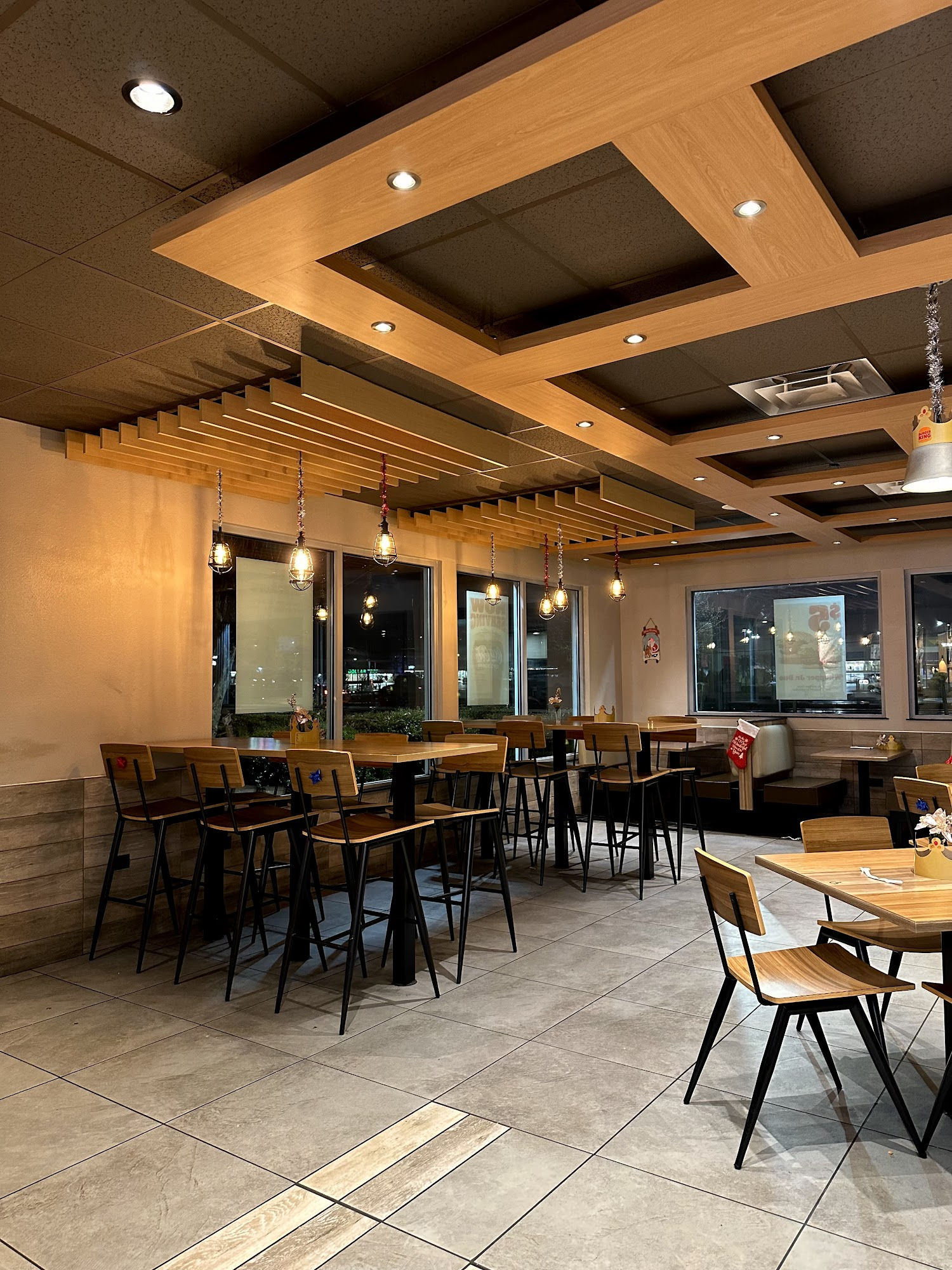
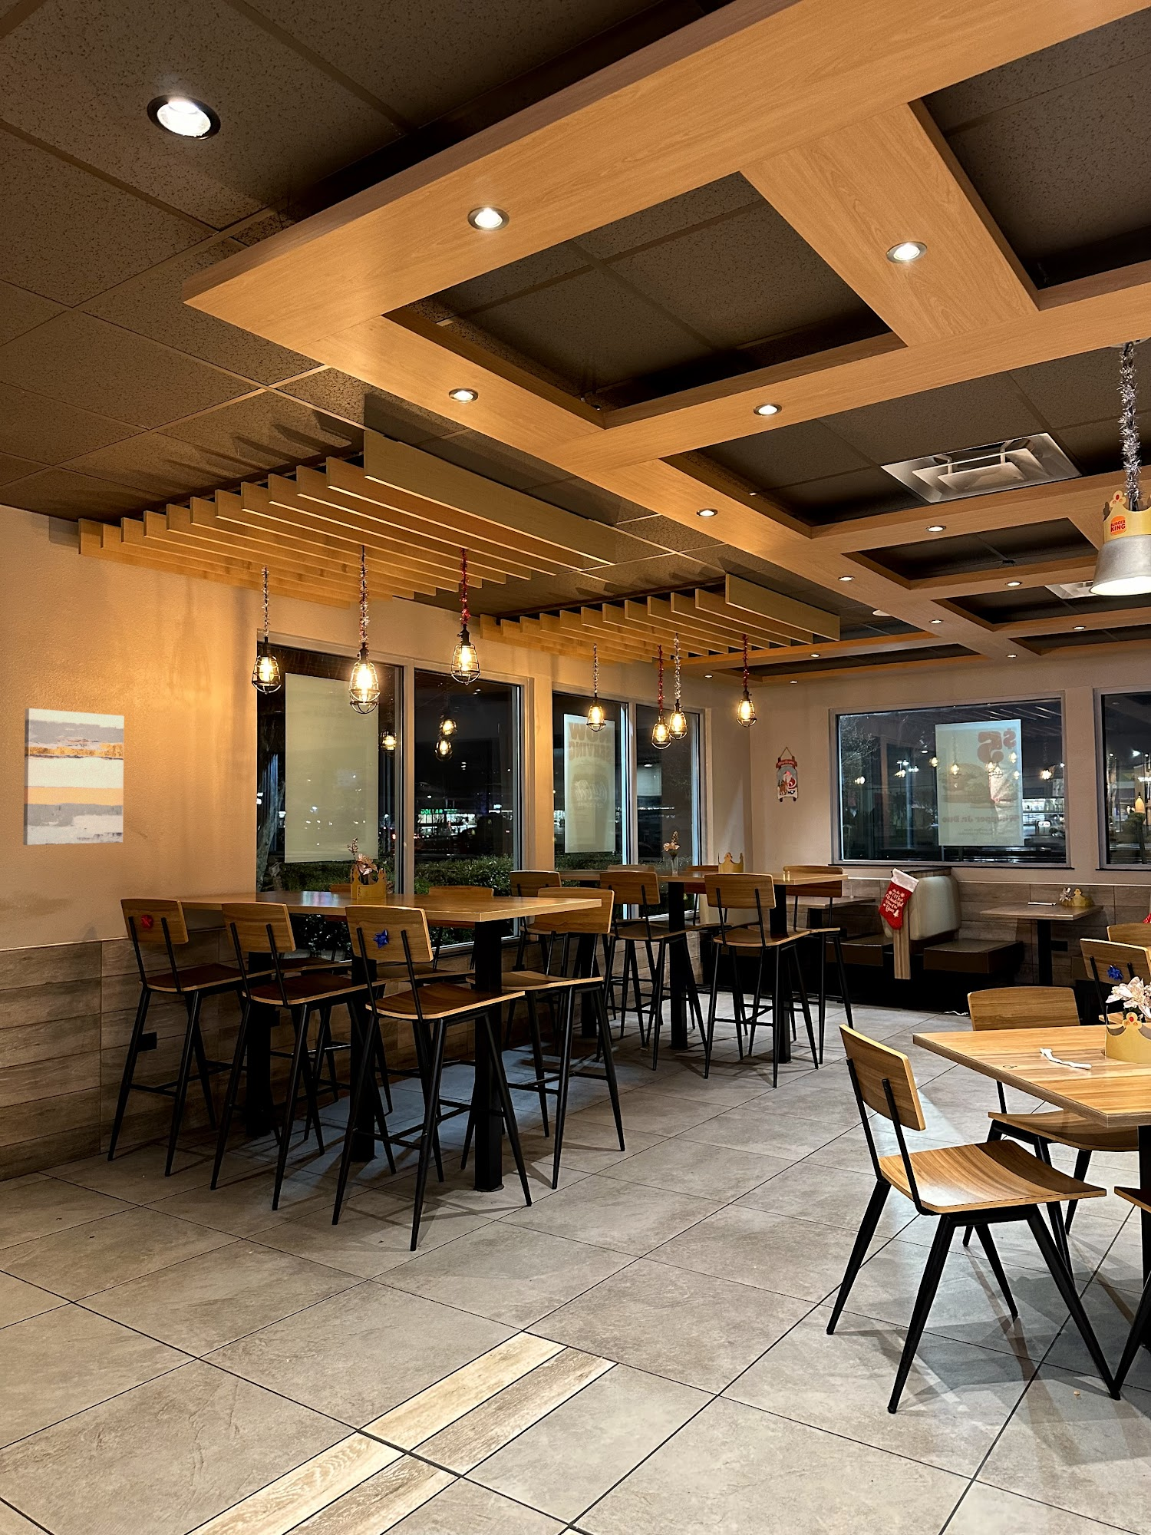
+ wall art (75, 777)
